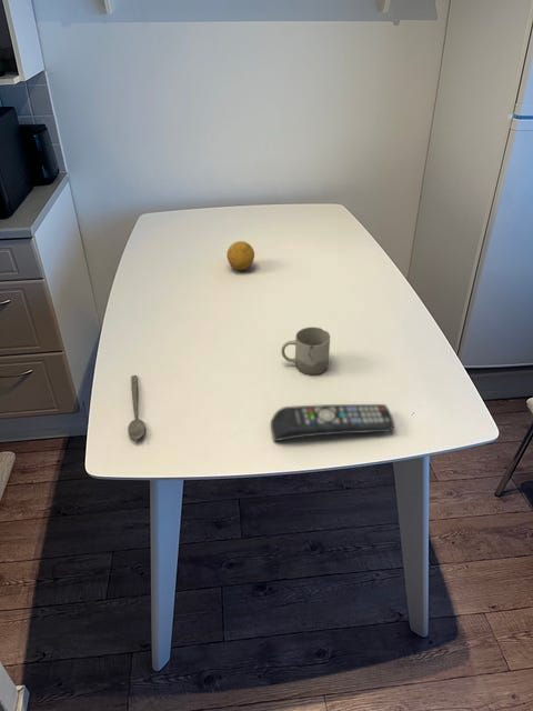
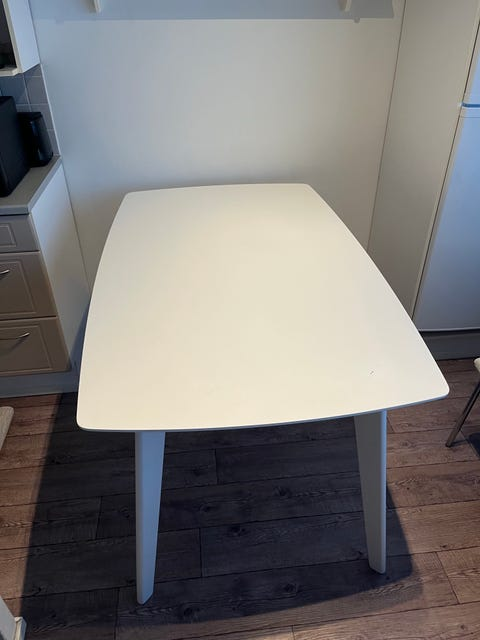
- spoon (134, 404)
- fruit (240, 254)
- remote control (332, 420)
- cup (304, 350)
